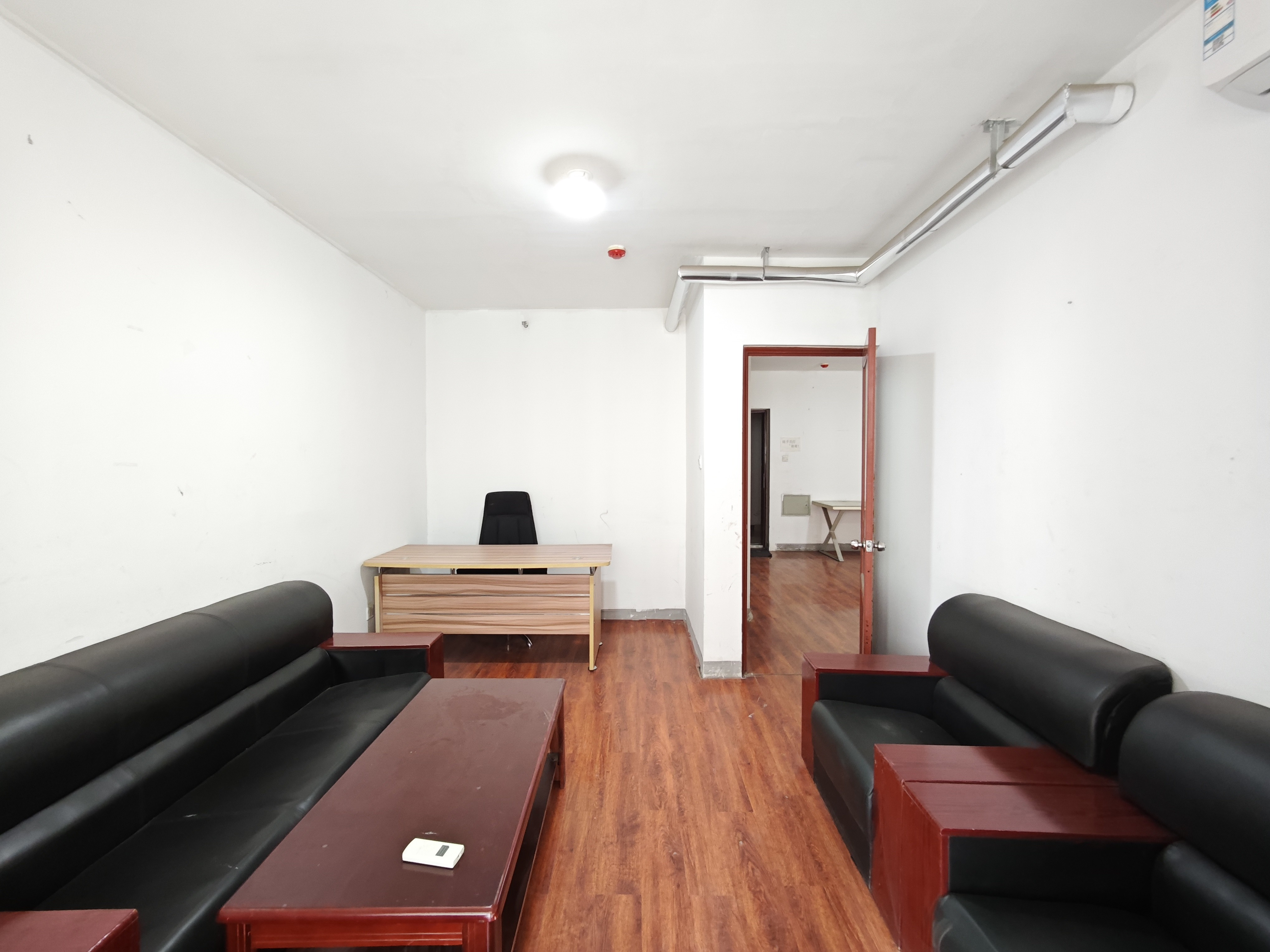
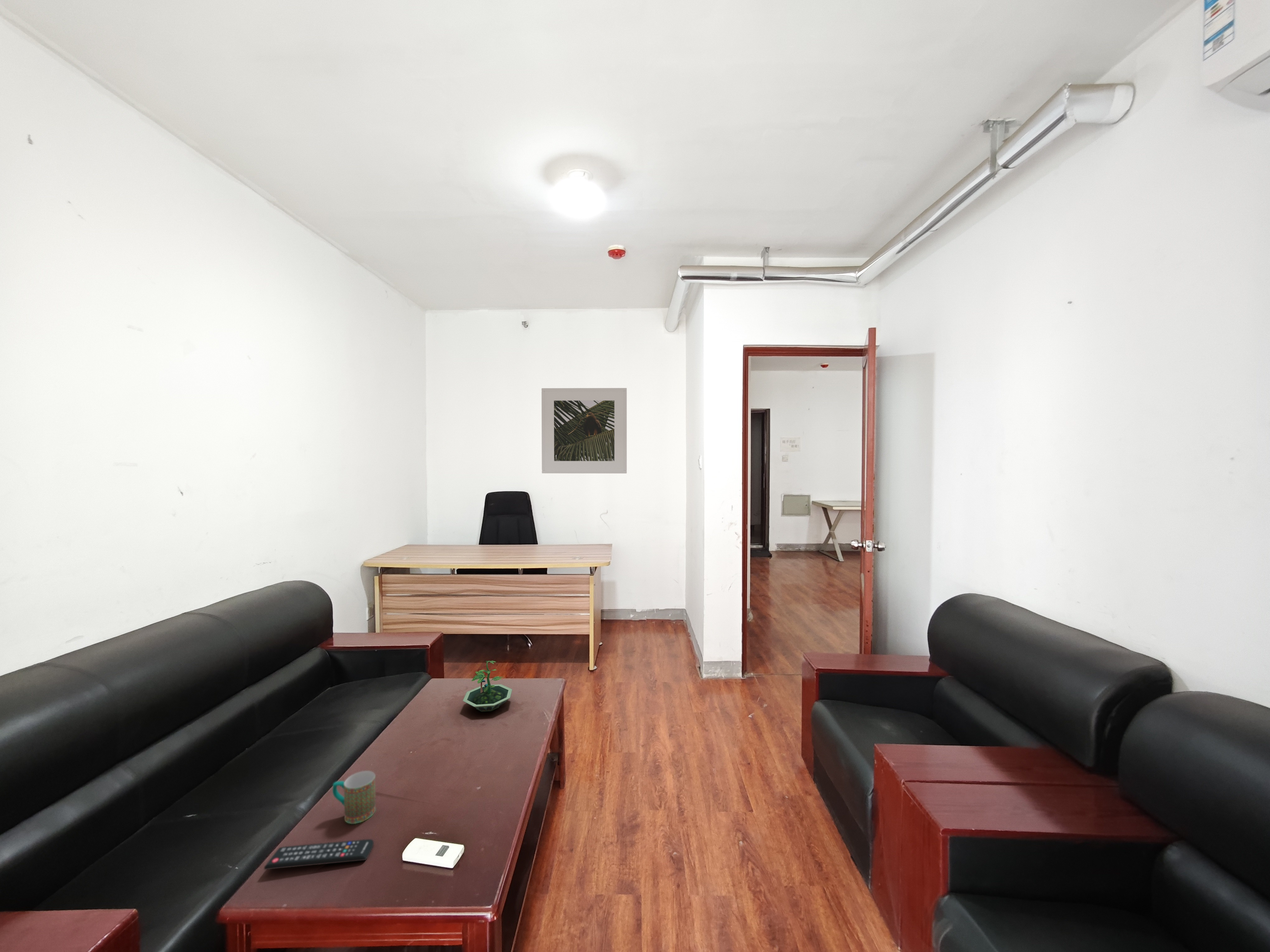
+ mug (353, 796)
+ remote control (321, 855)
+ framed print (584, 431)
+ terrarium (488, 669)
